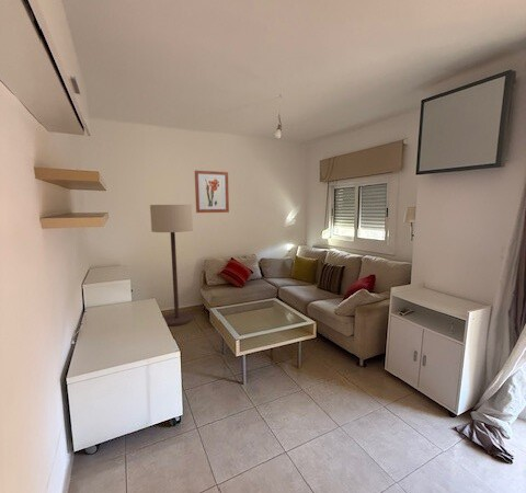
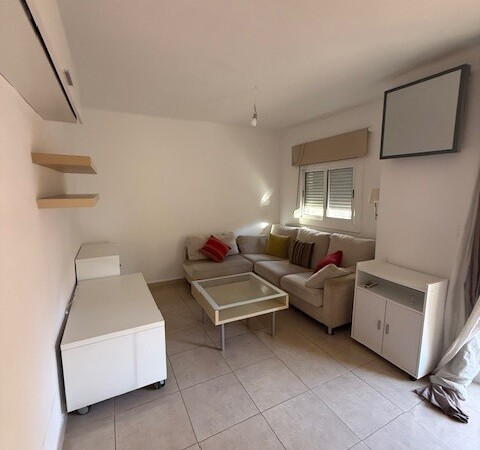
- wall art (211, 192)
- floor lamp (174, 263)
